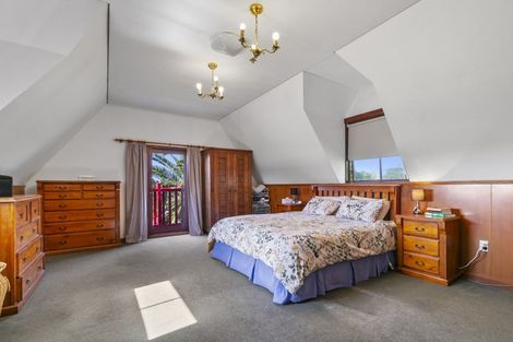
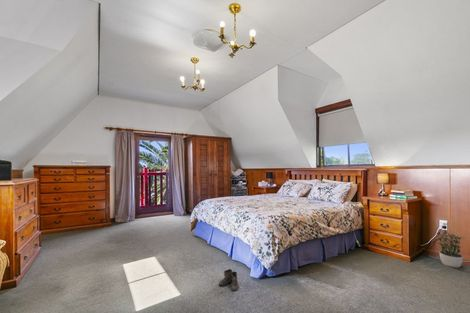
+ boots (229, 278)
+ potted plant (449, 247)
